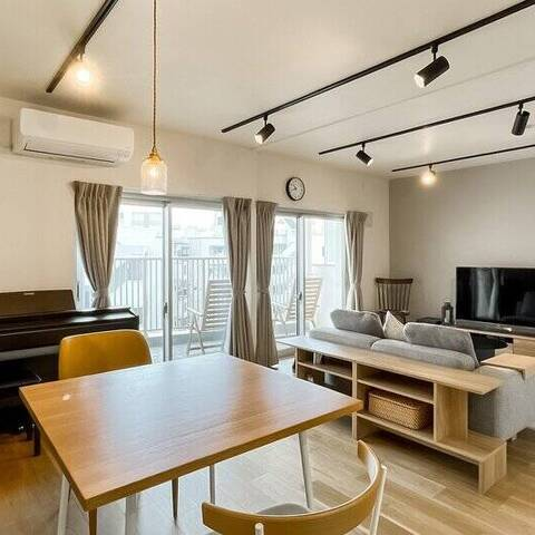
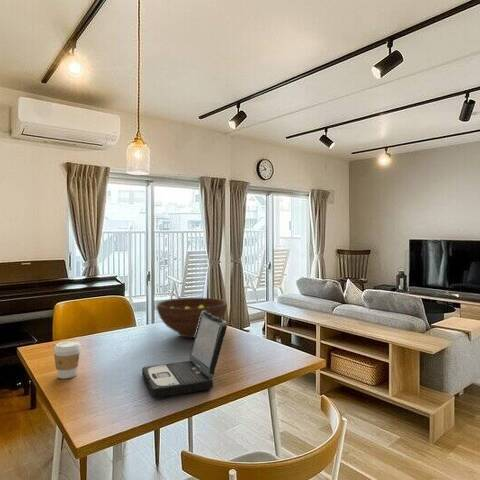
+ laptop (190, 352)
+ fruit bowl (192, 318)
+ coffee cup (67, 359)
